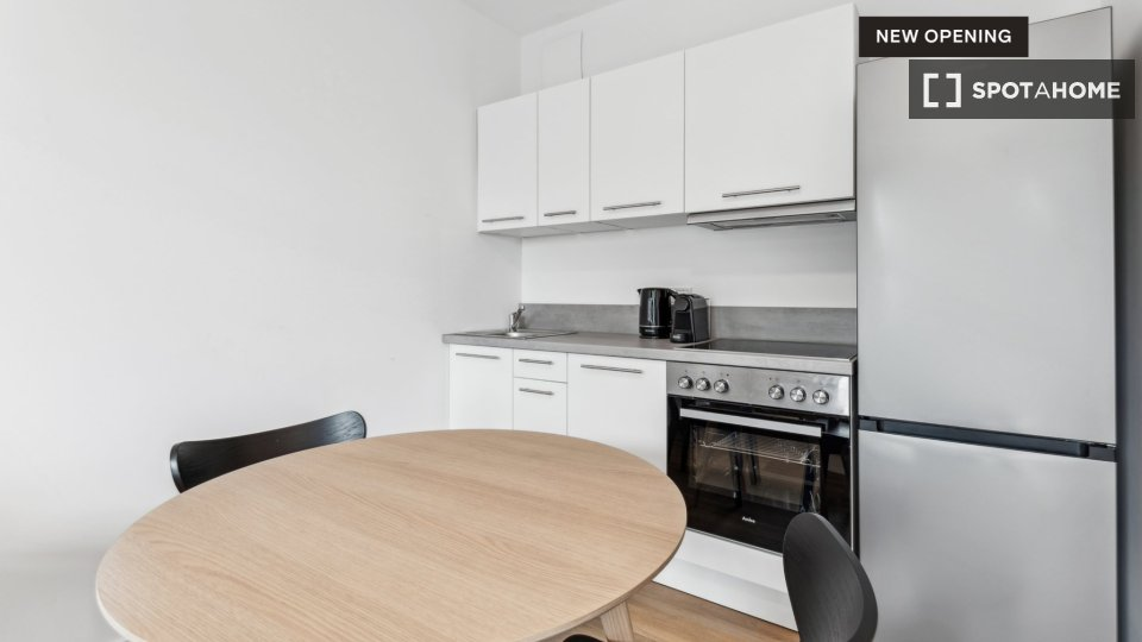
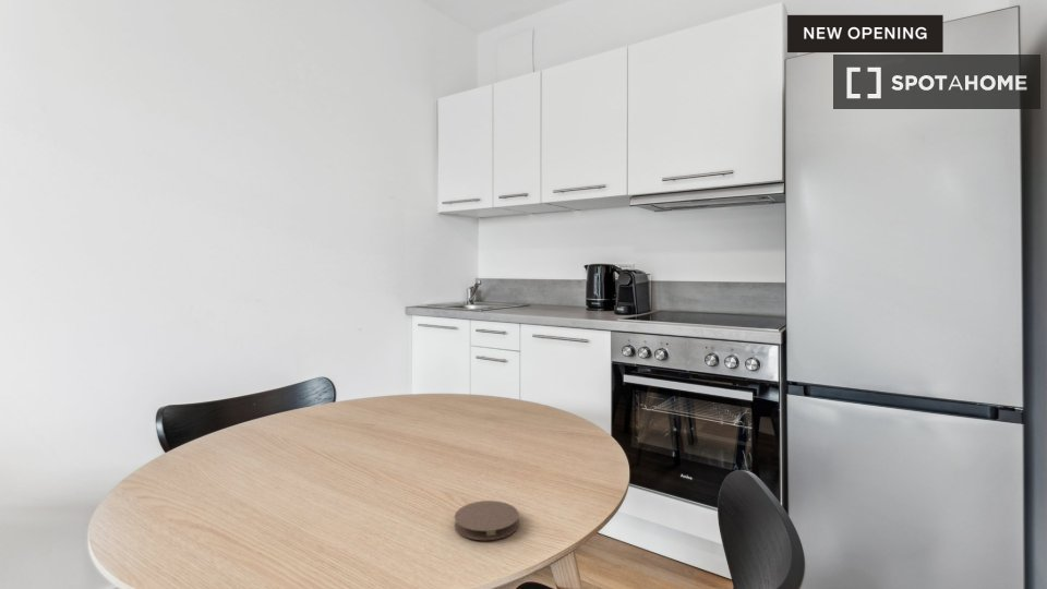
+ coaster (486, 518)
